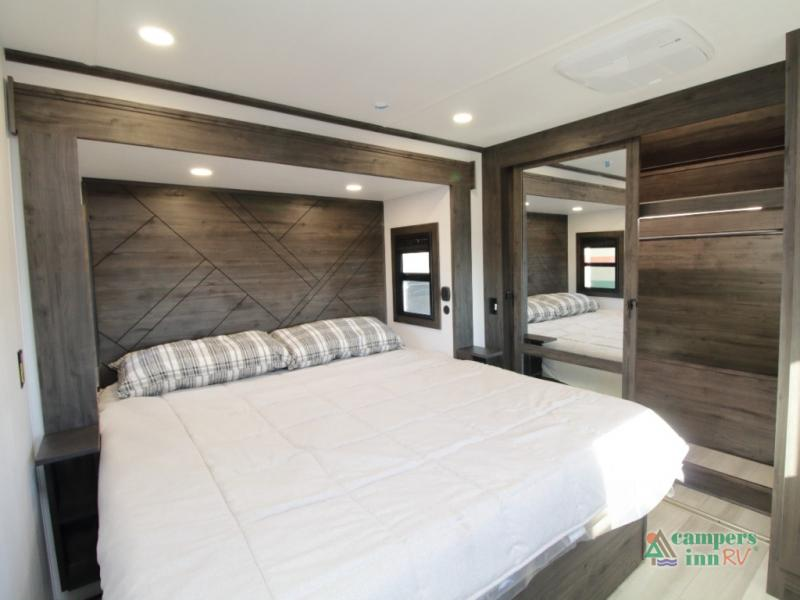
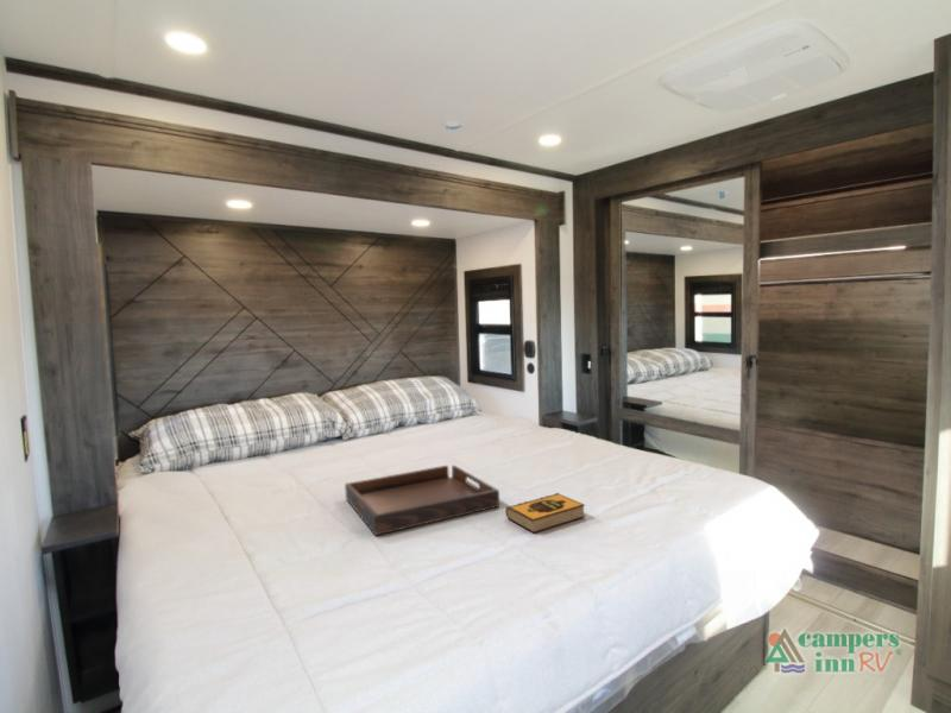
+ hardback book (544, 511)
+ serving tray (420, 494)
